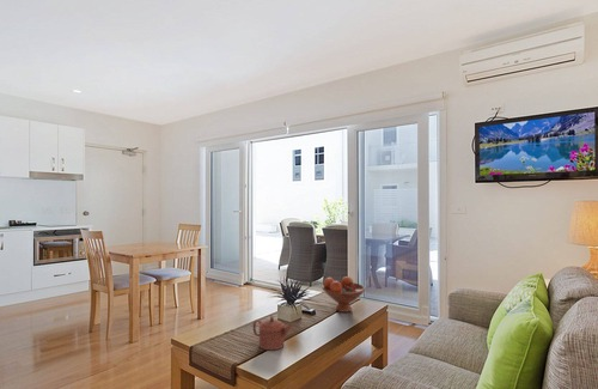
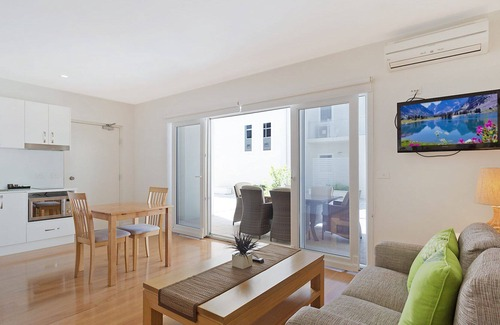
- teapot (271, 330)
- fruit bowl (343, 293)
